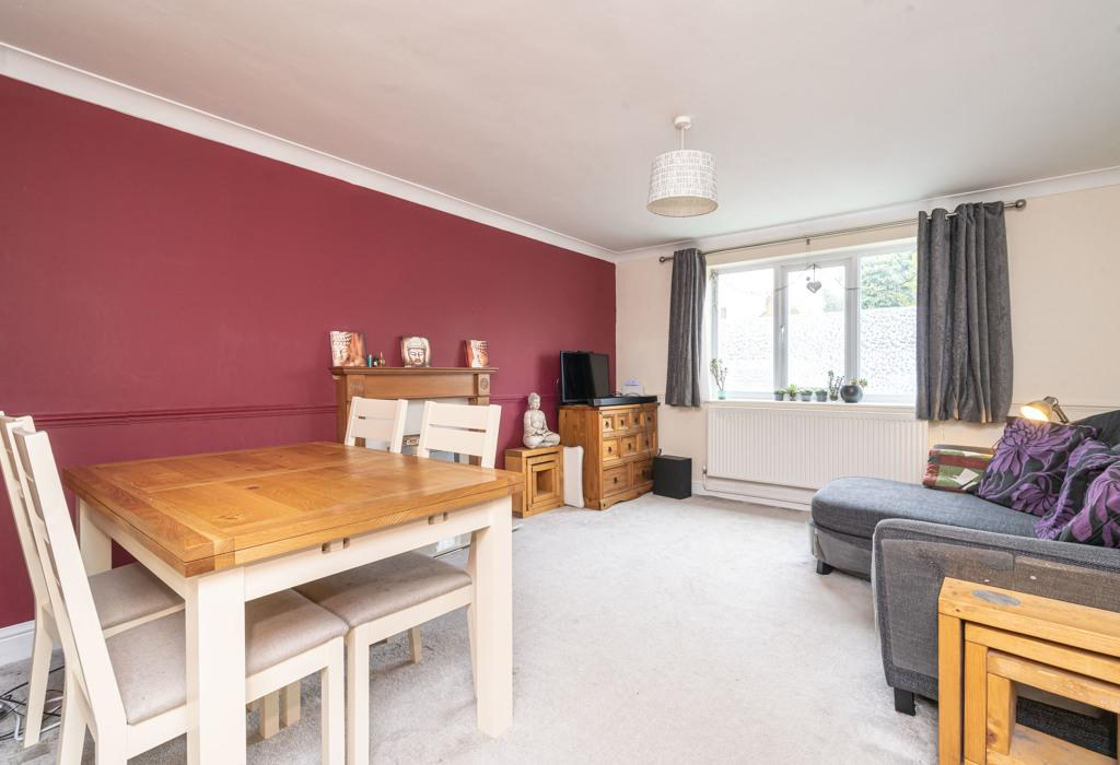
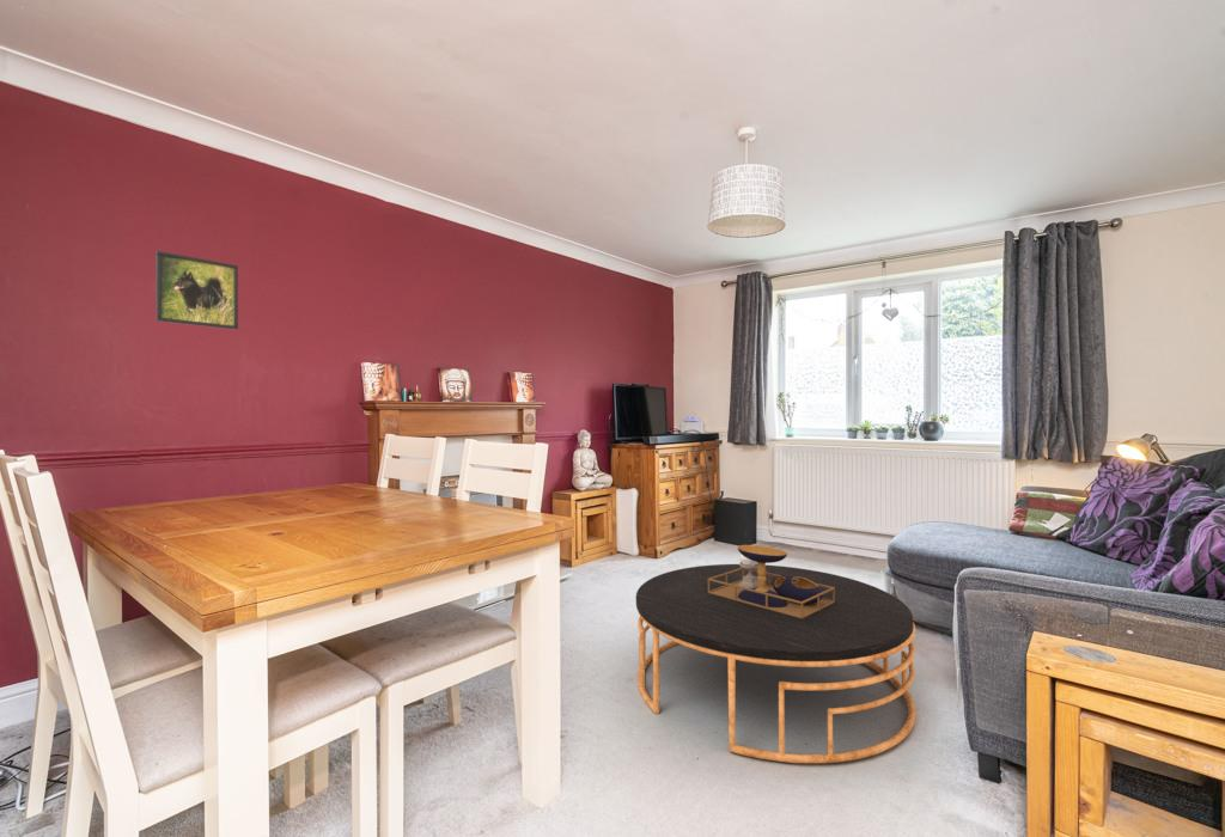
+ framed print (199, 292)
+ coffee table (767, 616)
